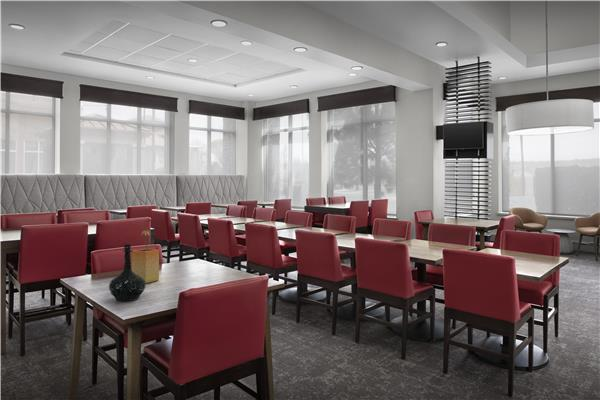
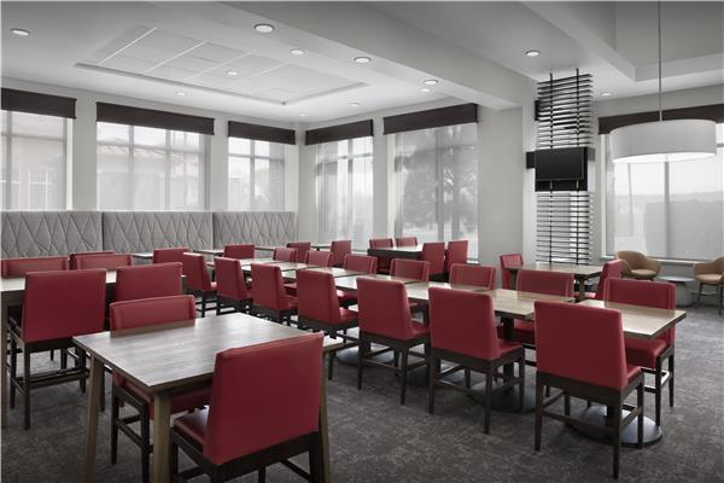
- potted plant (145, 255)
- bottle (127, 271)
